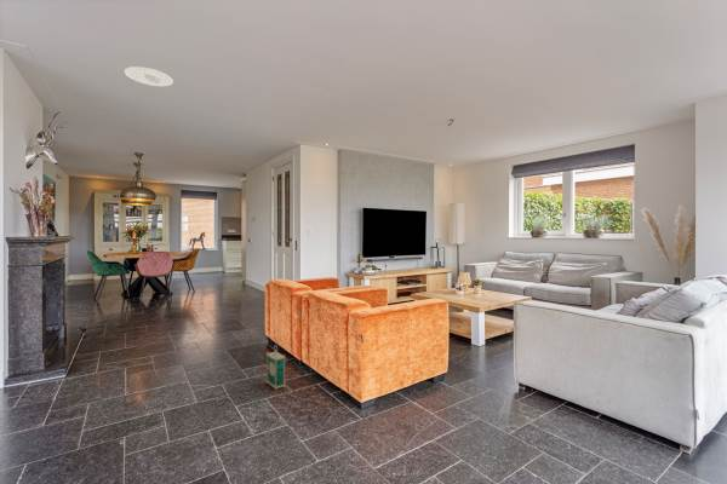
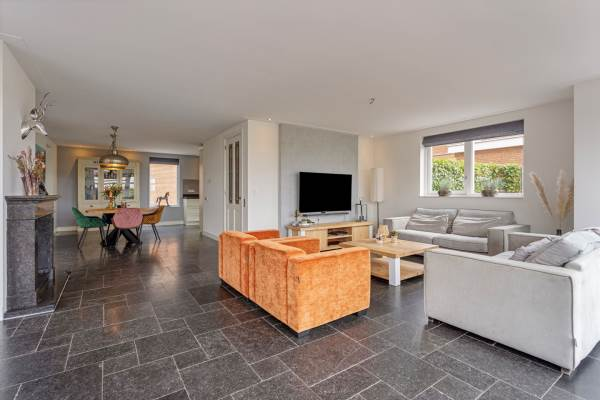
- lantern (275, 364)
- recessed light (149, 75)
